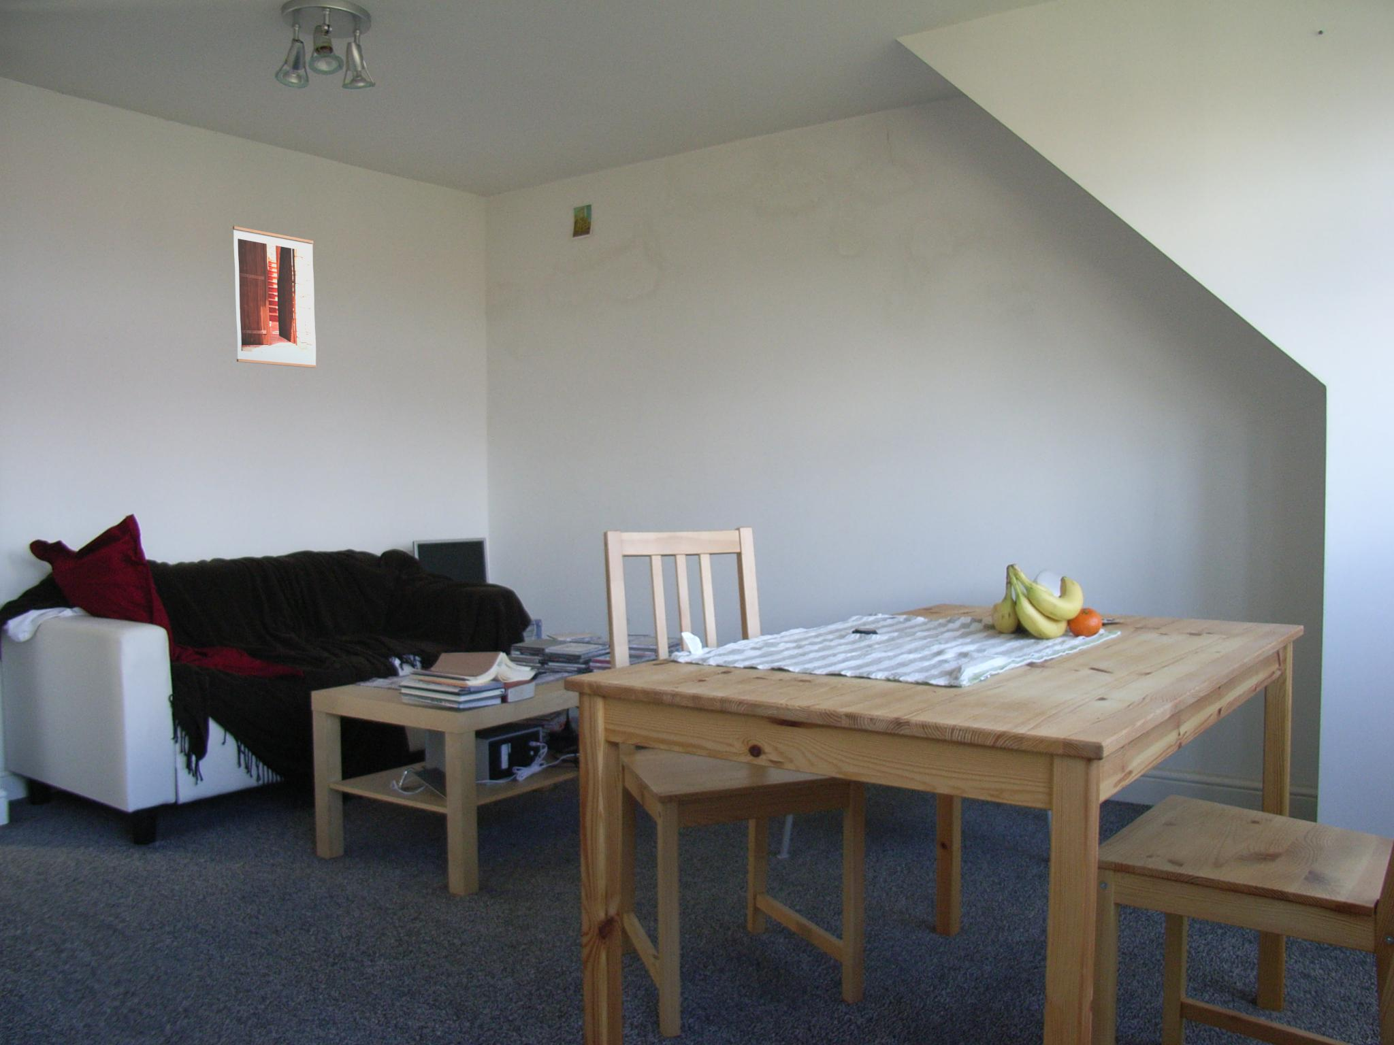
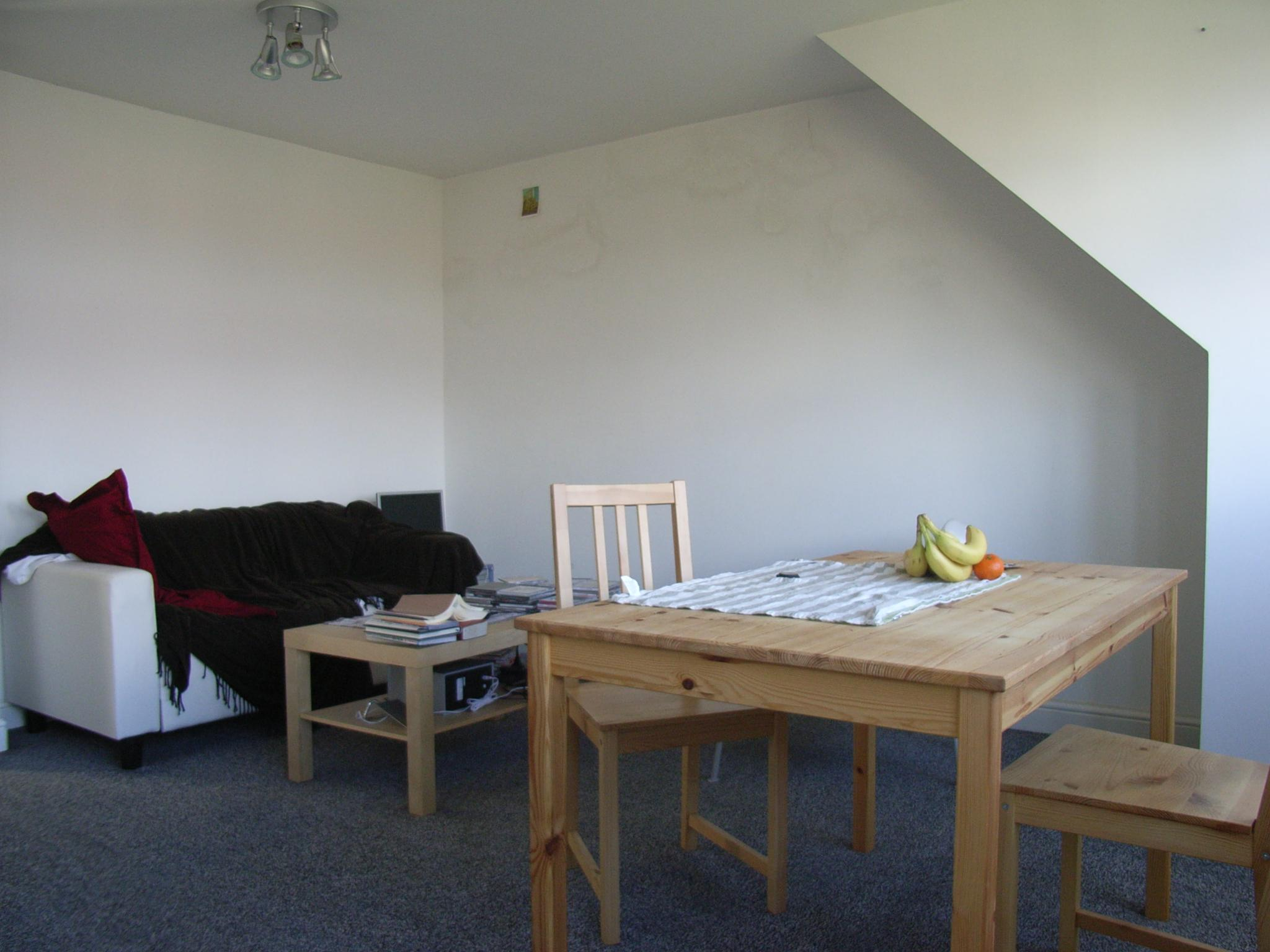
- wall art (276, 300)
